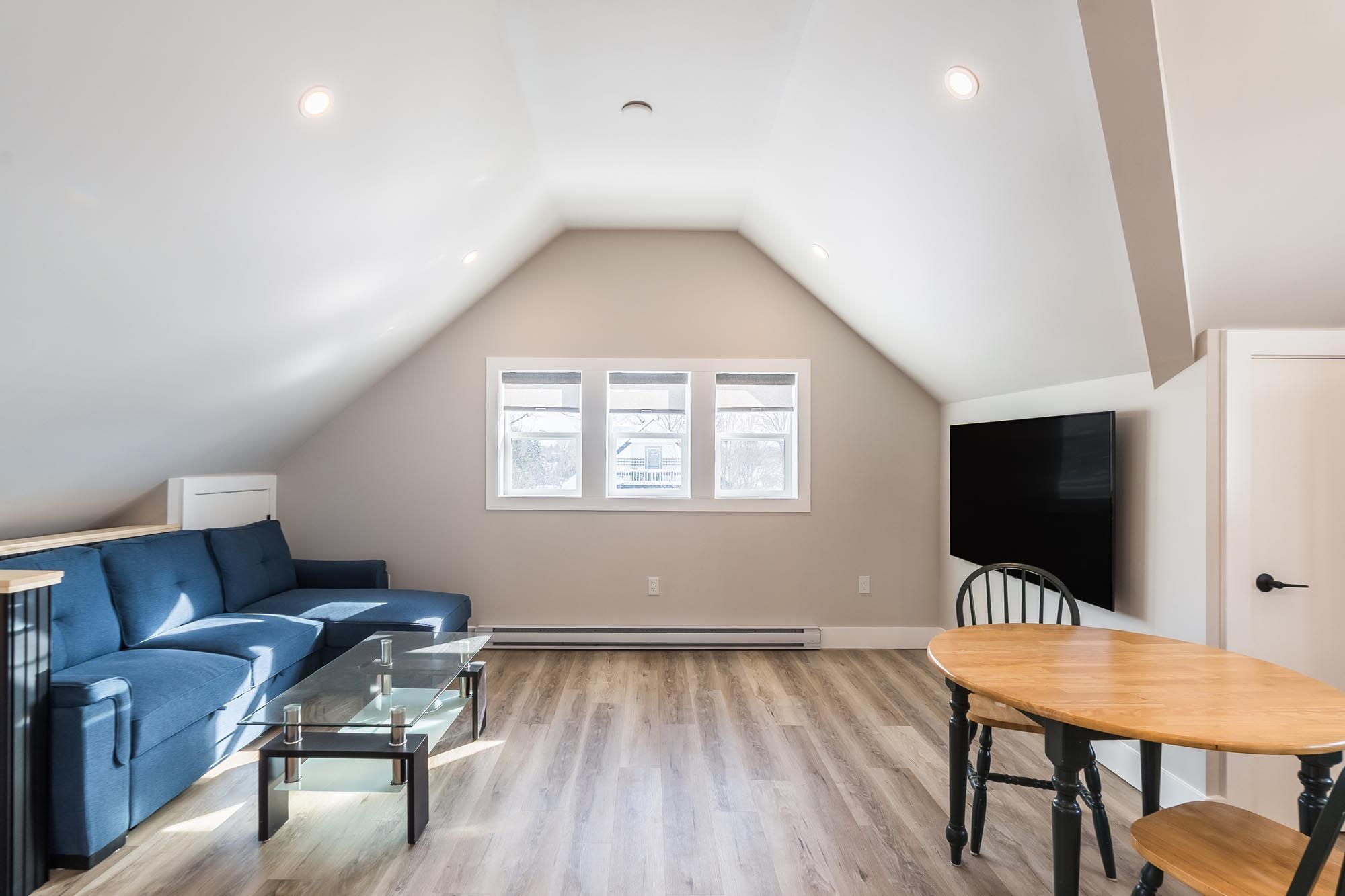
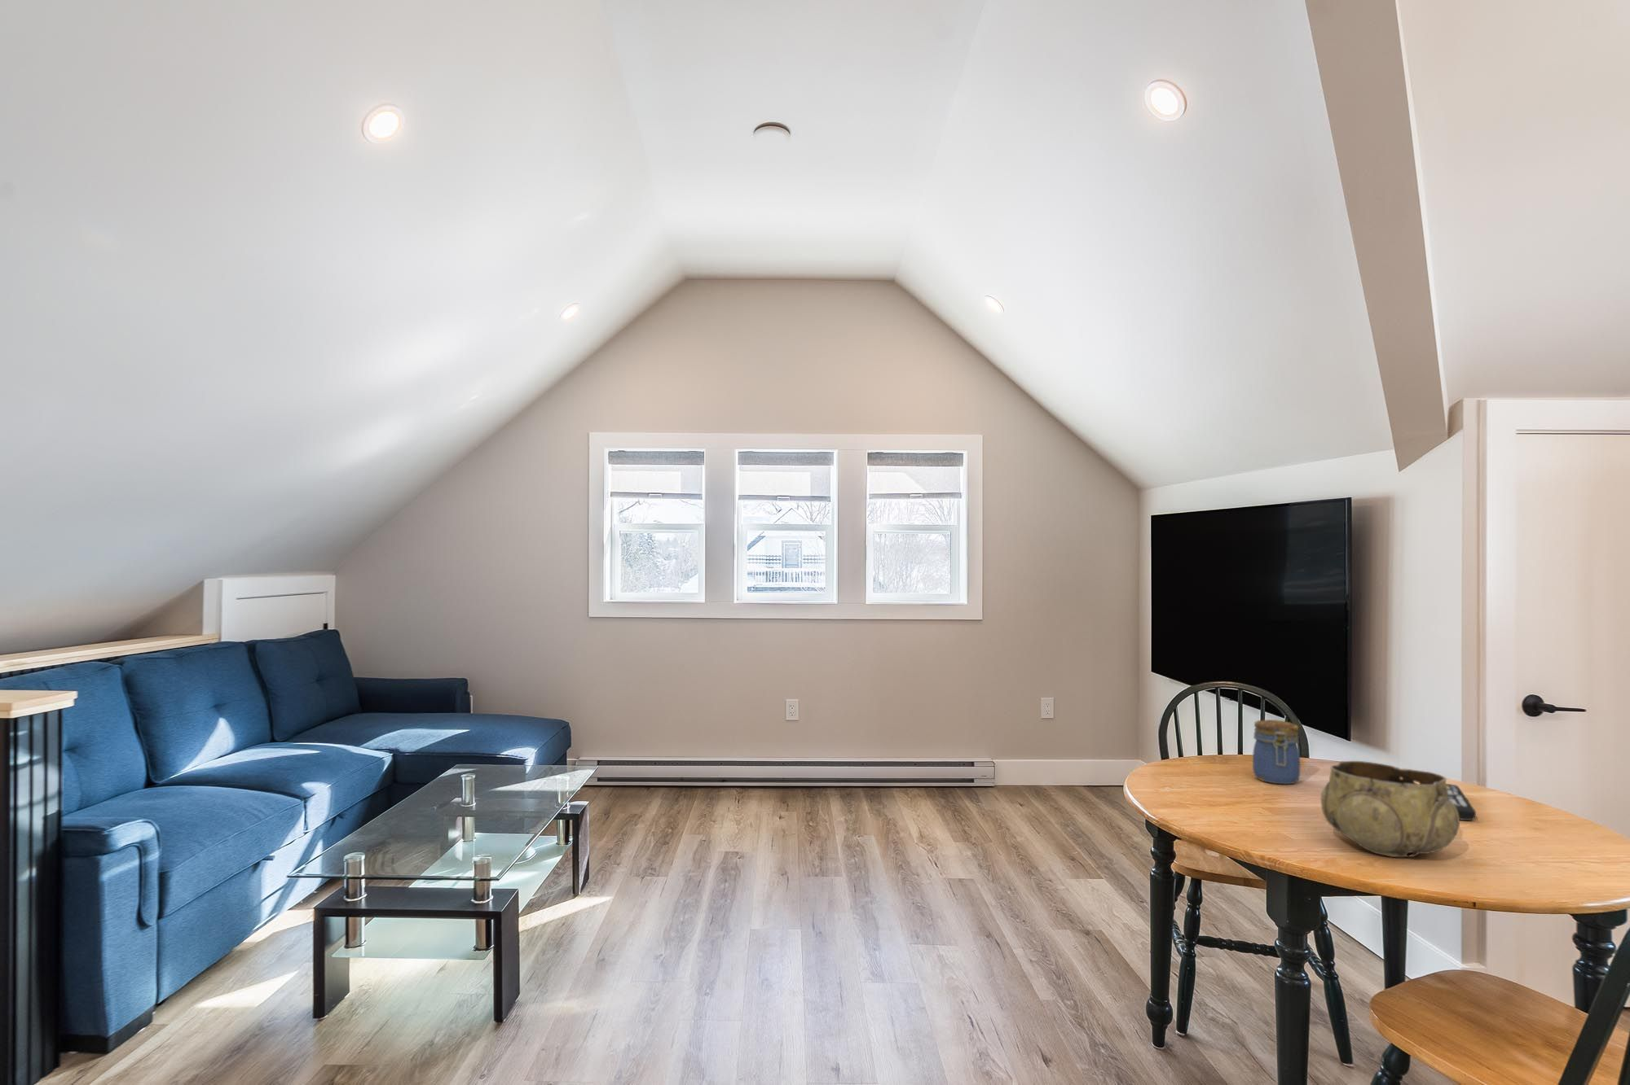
+ decorative bowl (1386, 810)
+ remote control (1449, 799)
+ jar (1276, 751)
